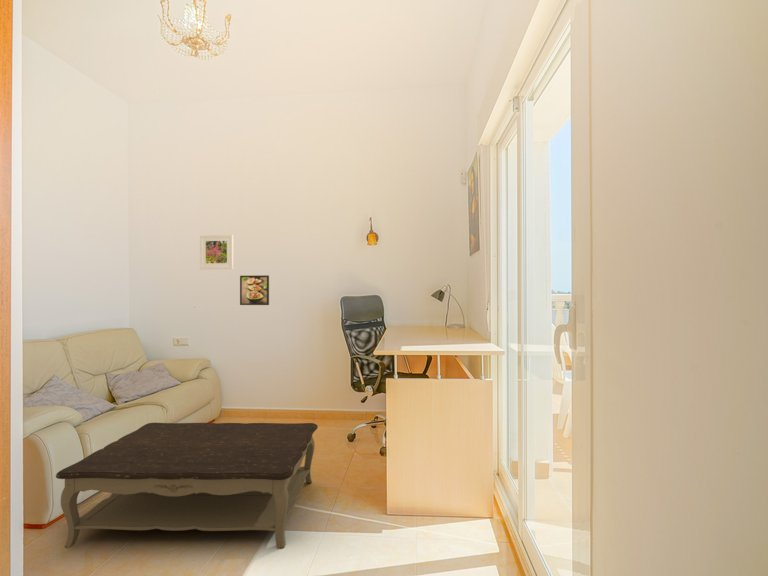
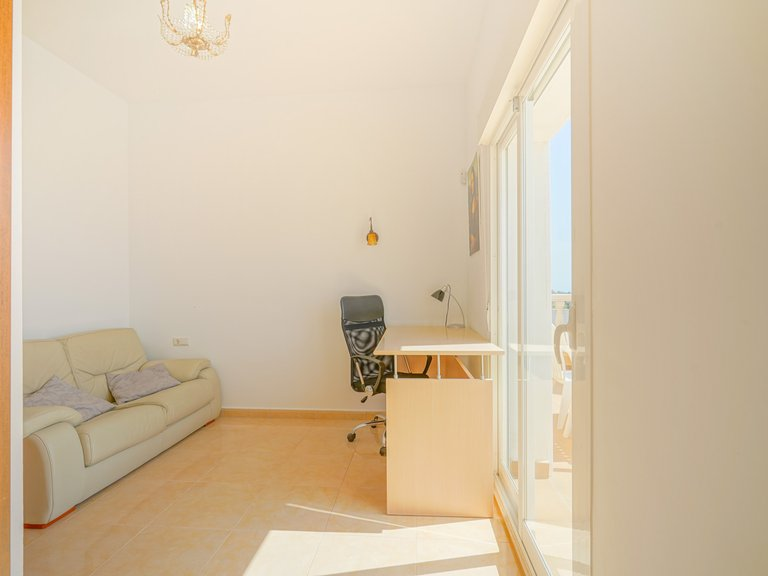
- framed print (254, 290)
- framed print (216, 252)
- coffee table (206, 476)
